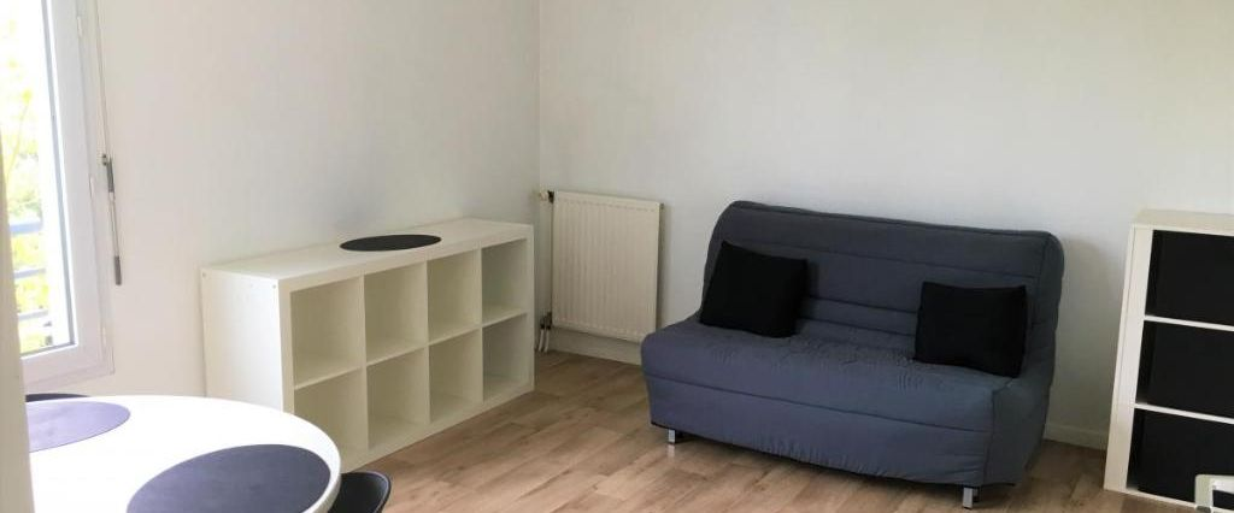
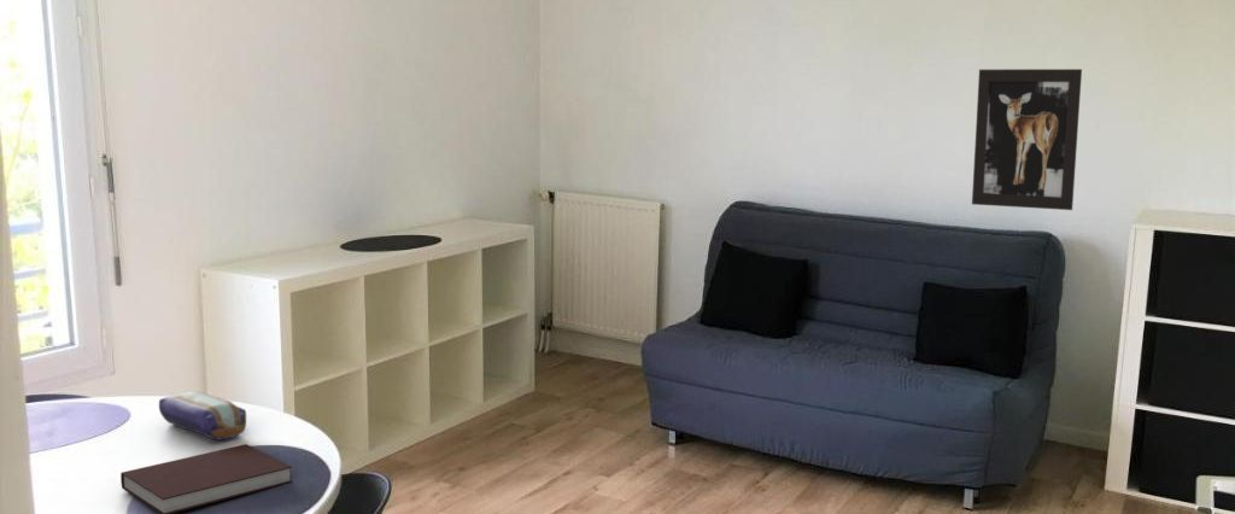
+ pencil case (201, 414)
+ notebook (207, 477)
+ wall art (1025, 139)
